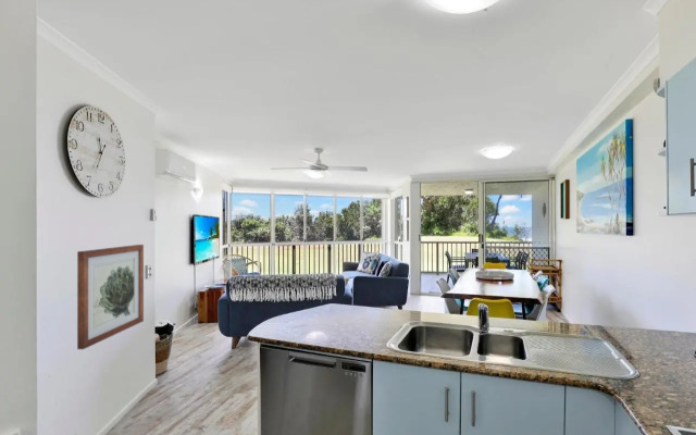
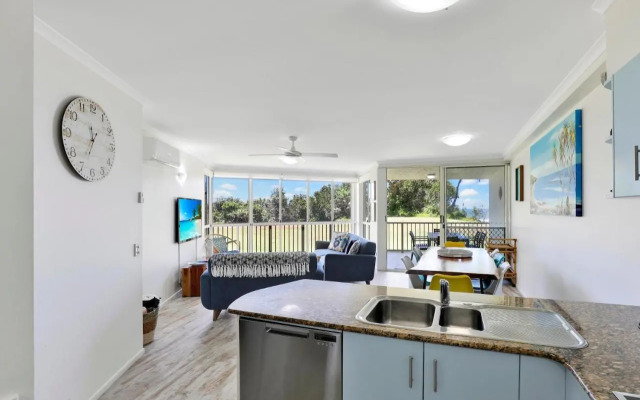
- wall art (114, 290)
